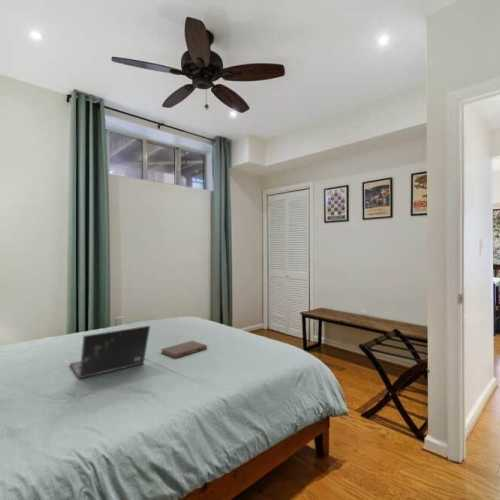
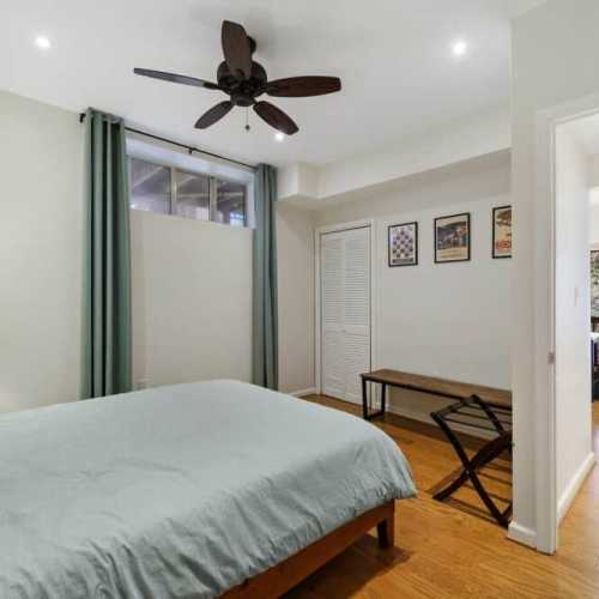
- laptop (109, 345)
- book (184, 348)
